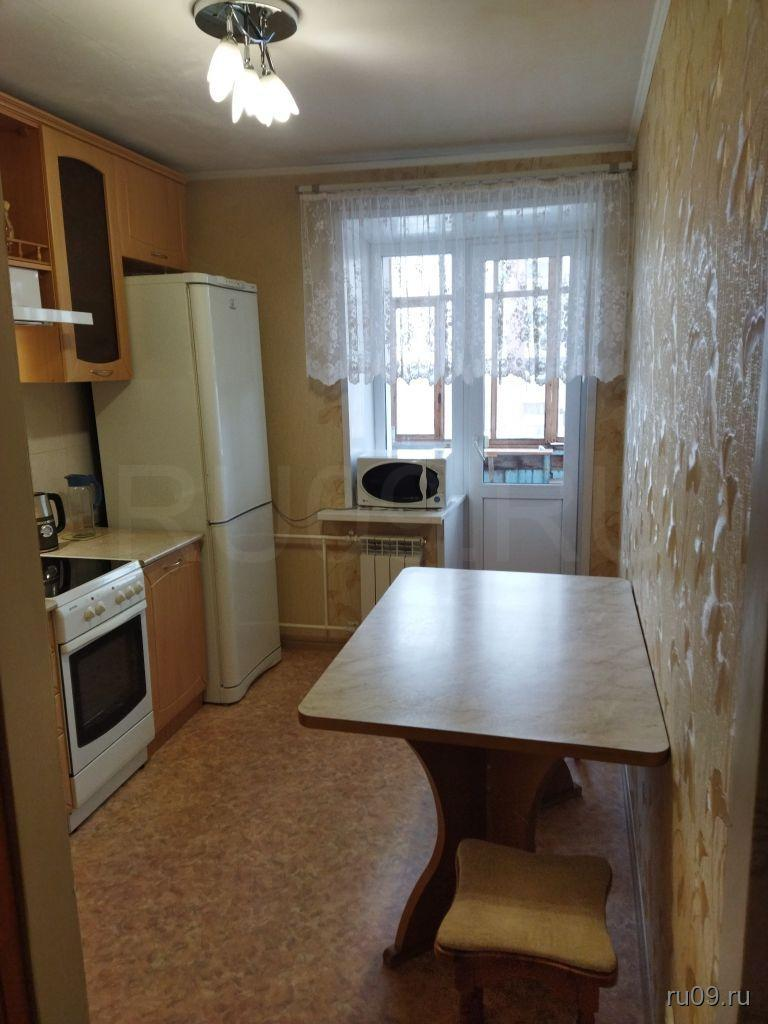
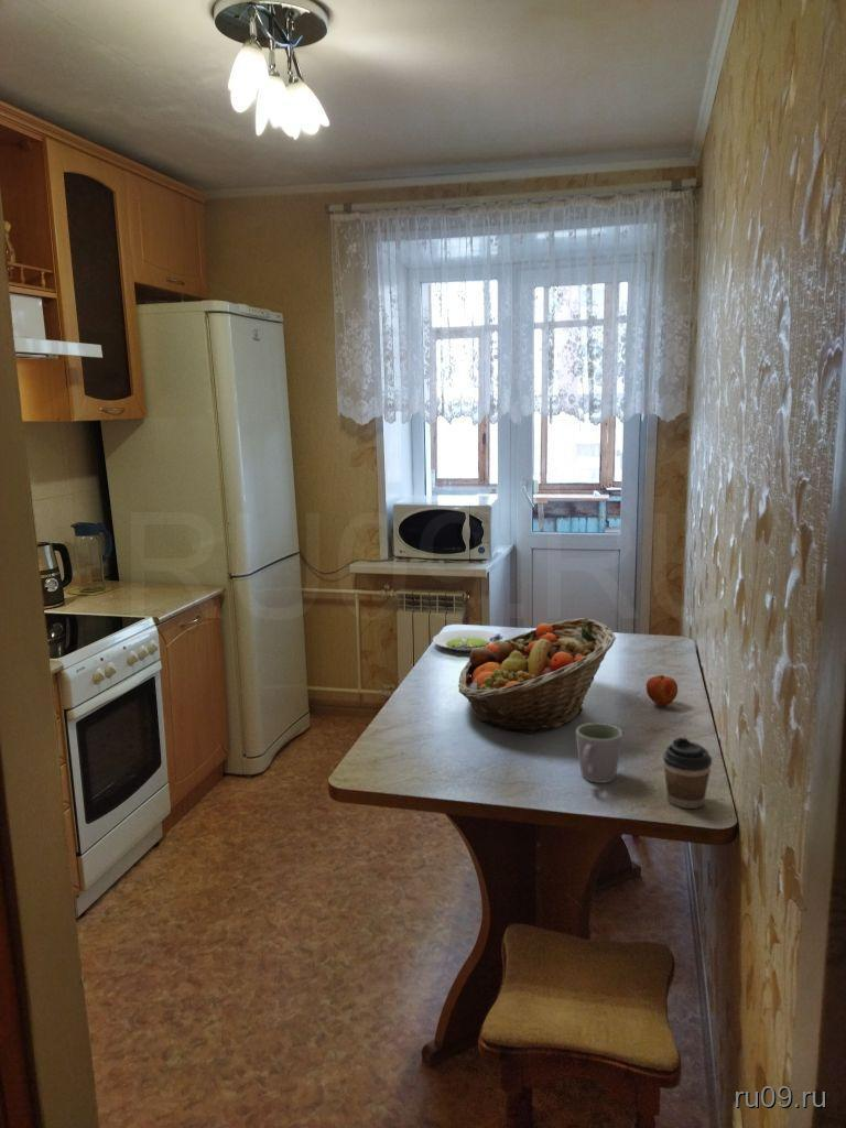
+ coffee cup (686, 771)
+ fruit basket (534, 669)
+ apple (661, 690)
+ mug (595, 756)
+ salad plate (467, 640)
